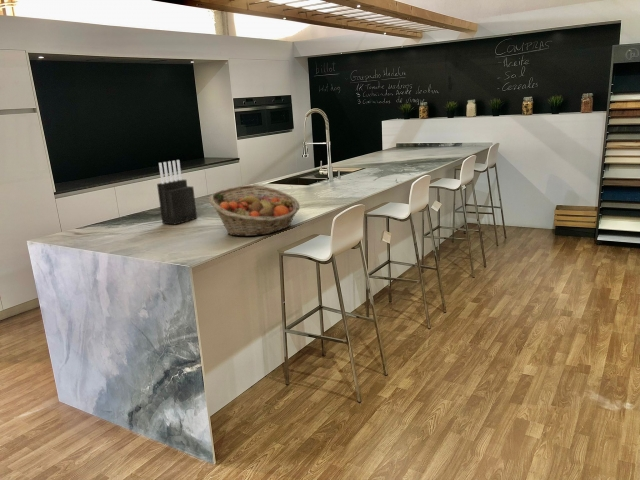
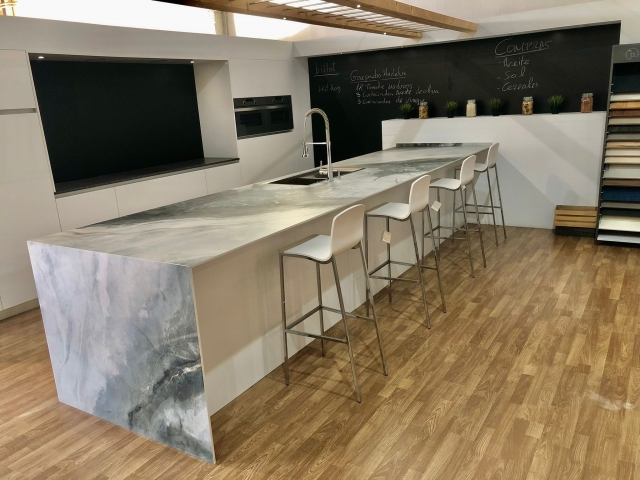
- fruit basket (255, 209)
- knife block (177, 191)
